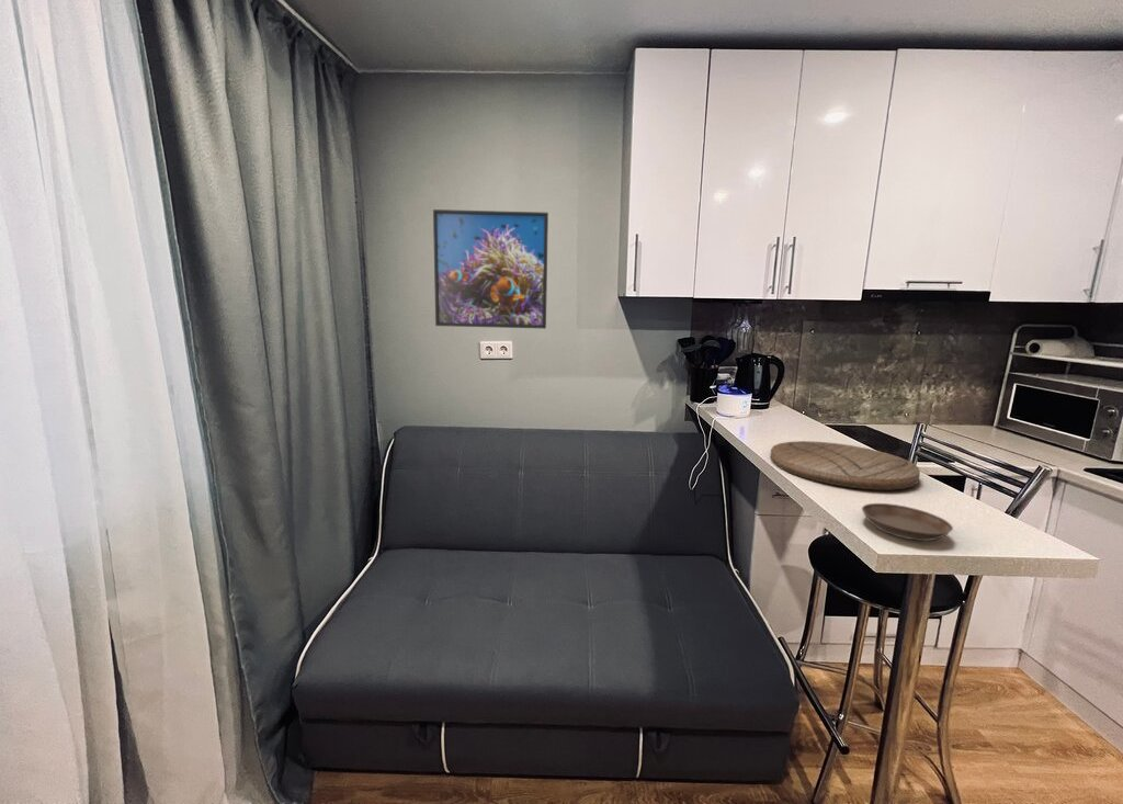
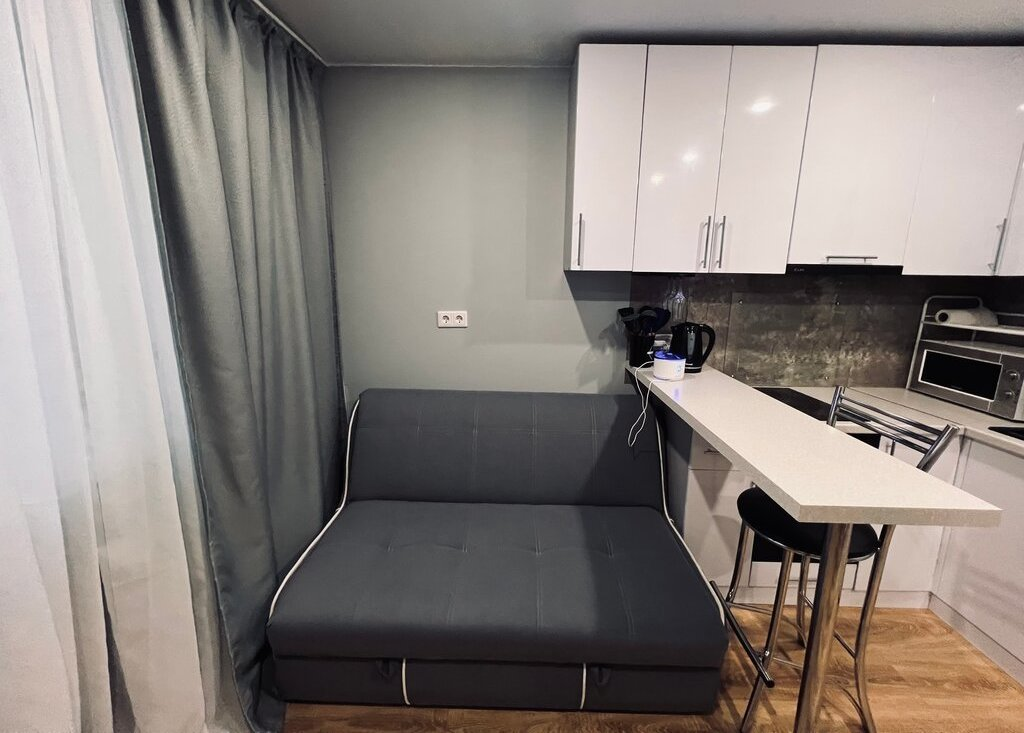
- cutting board (840, 462)
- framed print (490, 270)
- saucer (904, 522)
